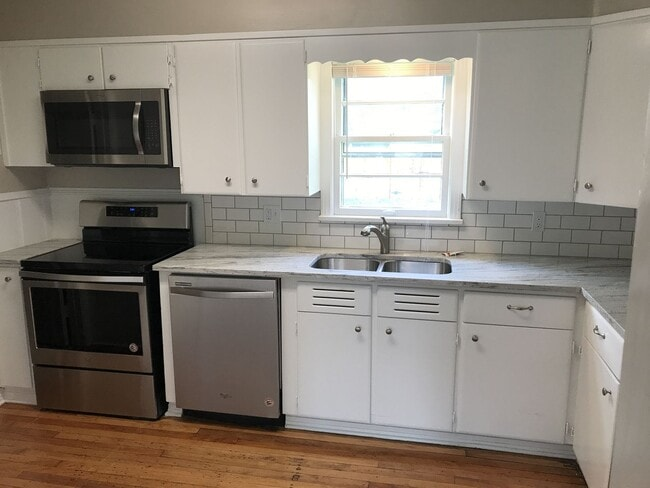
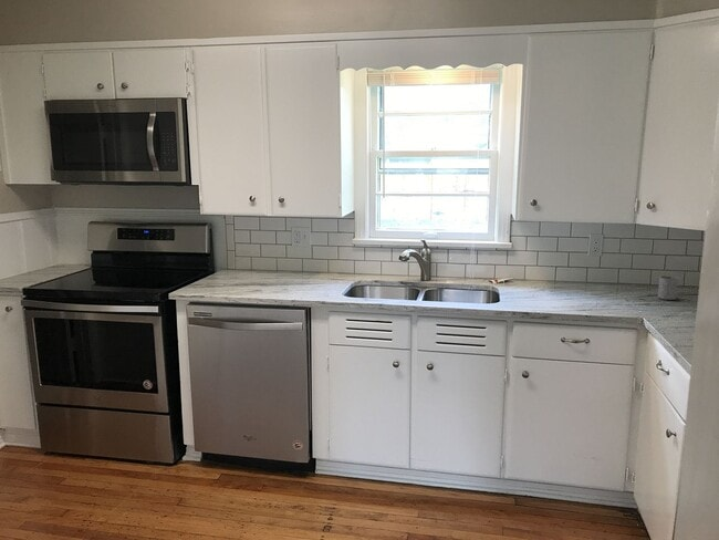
+ mug (669, 287)
